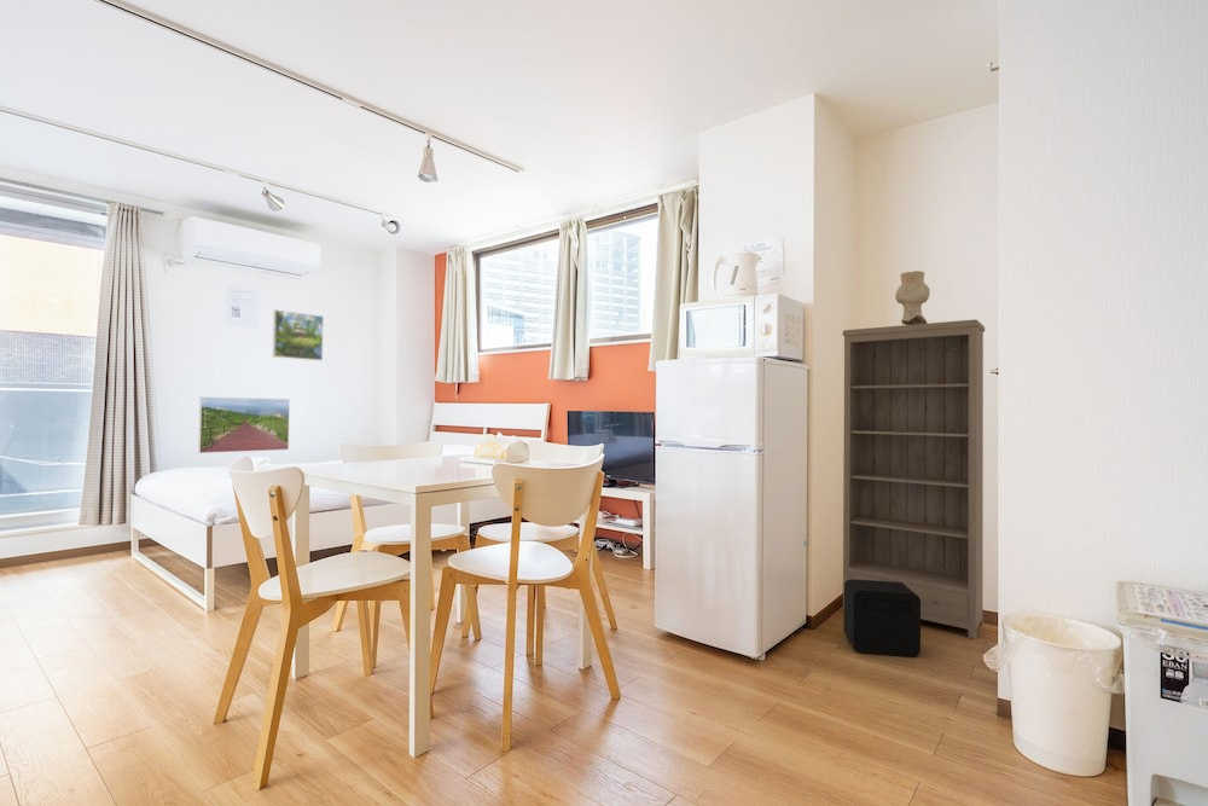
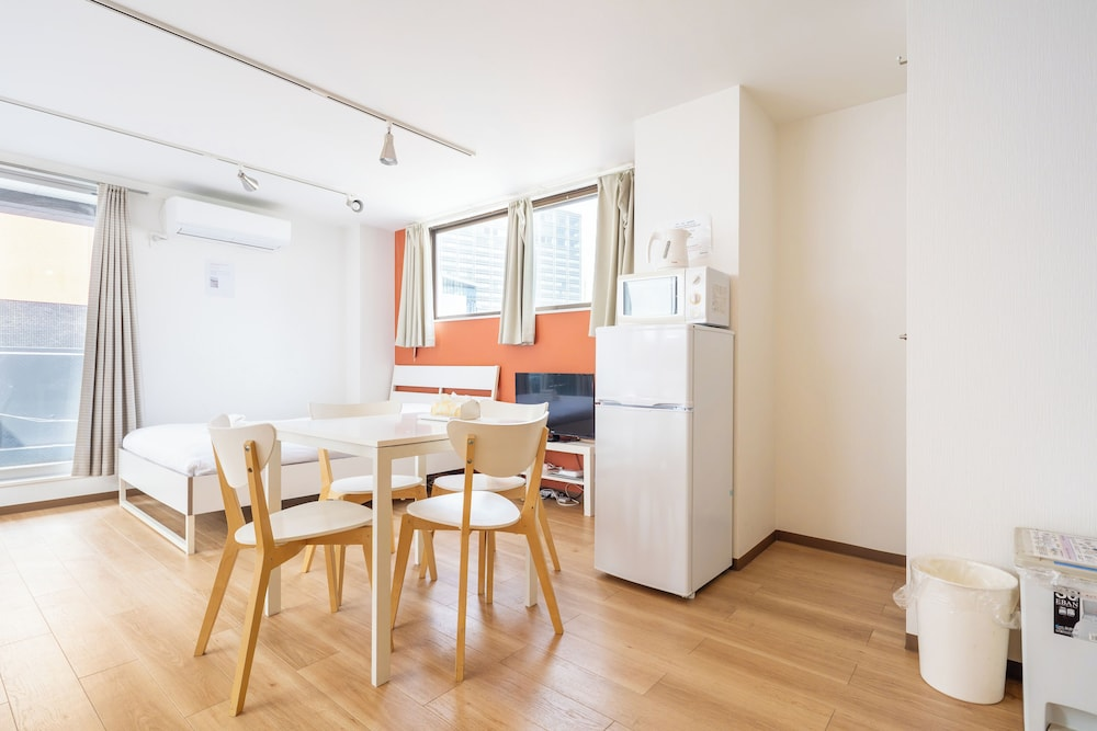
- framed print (298, 335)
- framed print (246, 424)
- decorative vase (912, 300)
- bookshelf (911, 471)
- air purifier (879, 615)
